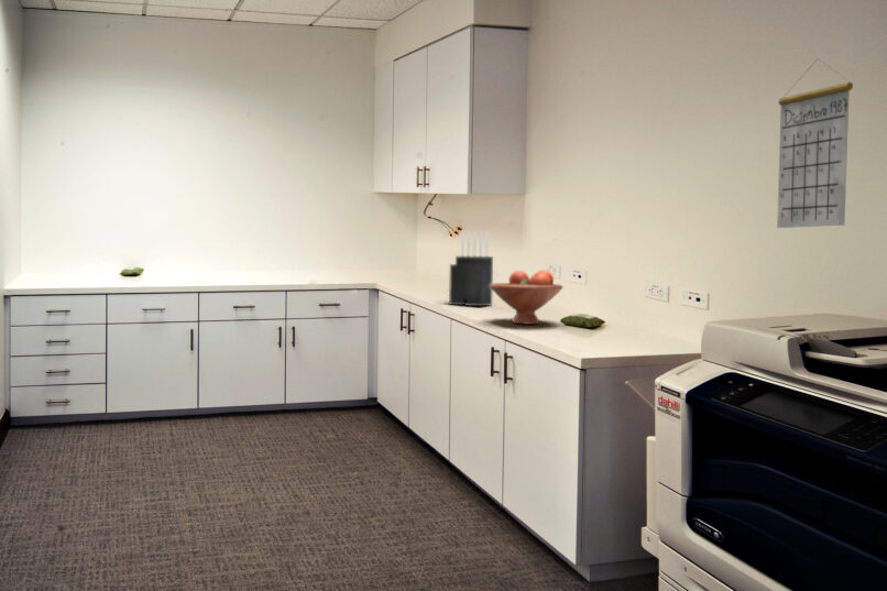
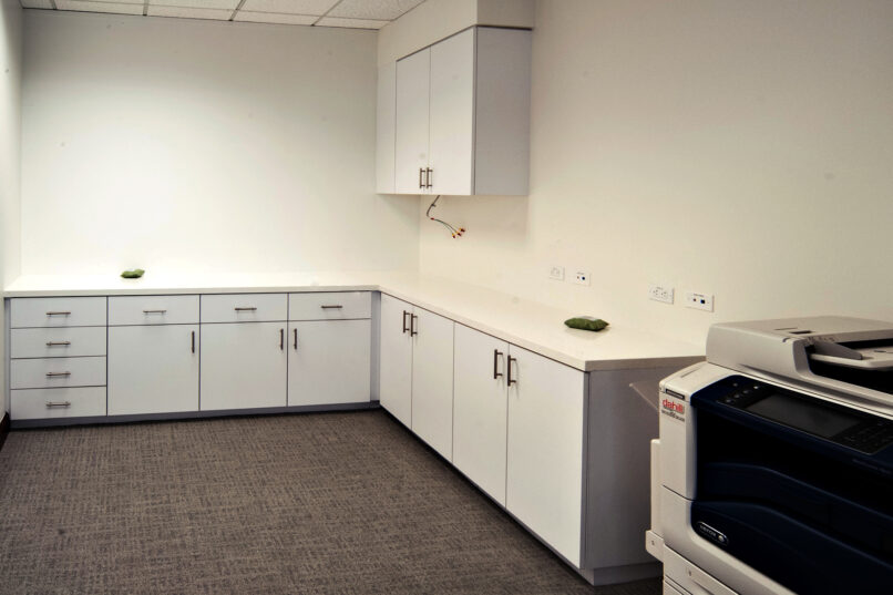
- fruit bowl (526, 296)
- knife block (470, 267)
- calendar (812, 142)
